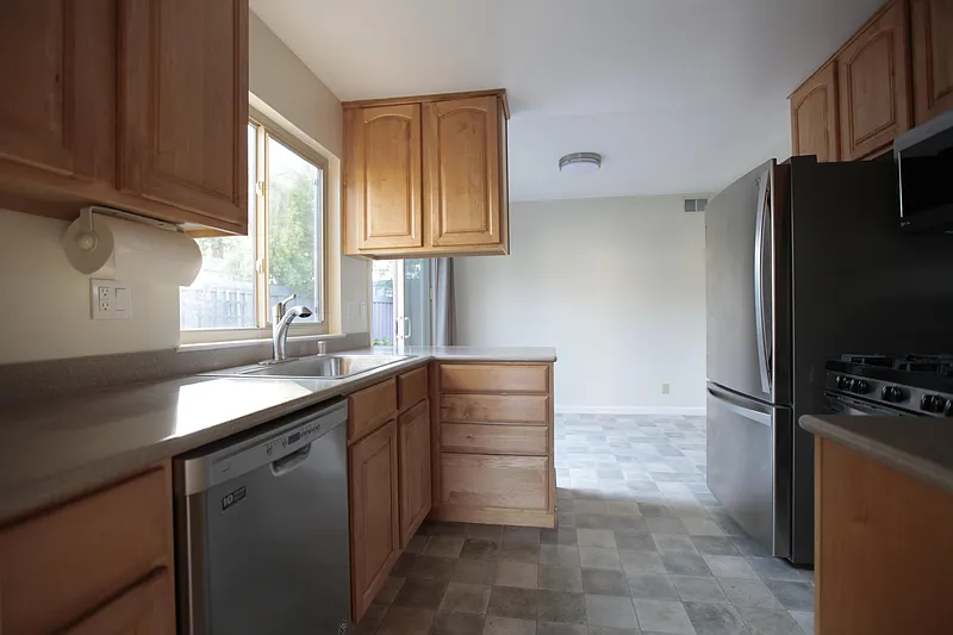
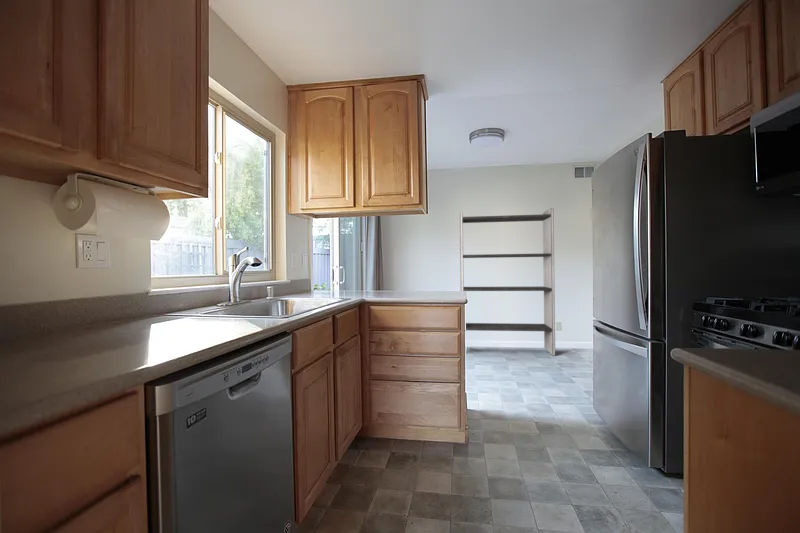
+ shelving unit (504, 287)
